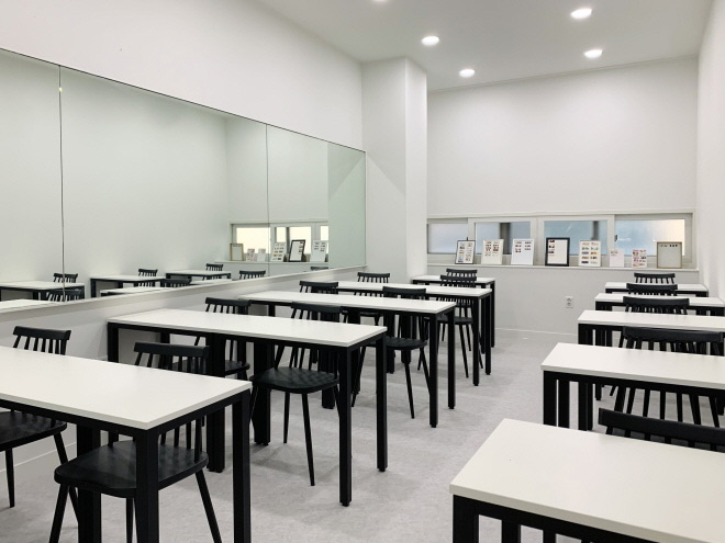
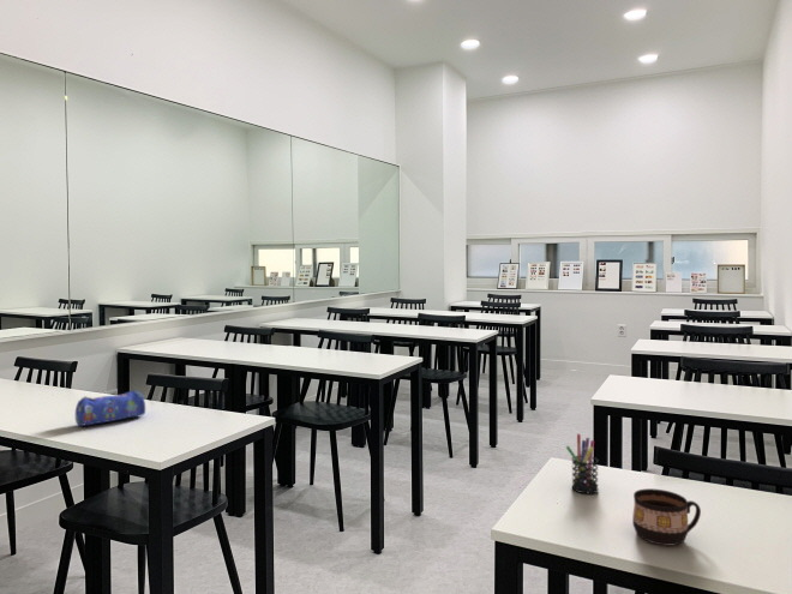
+ pen holder (581, 462)
+ pencil case (110, 407)
+ cup (662, 517)
